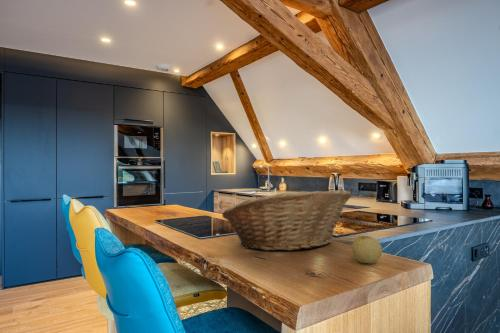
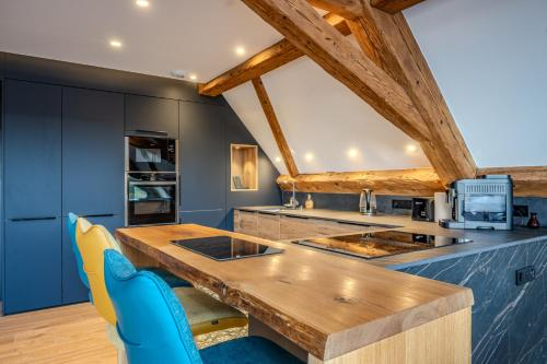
- fruit basket (288, 215)
- apple (366, 249)
